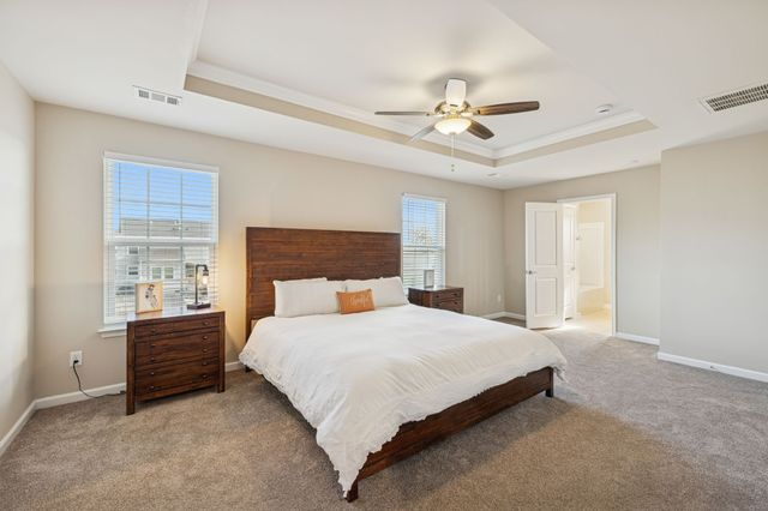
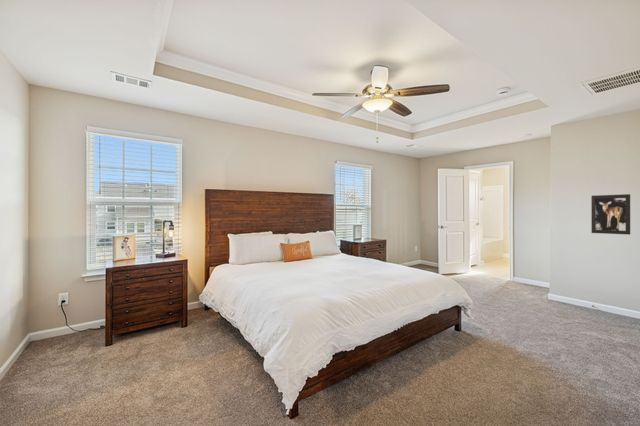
+ wall art (610, 214)
